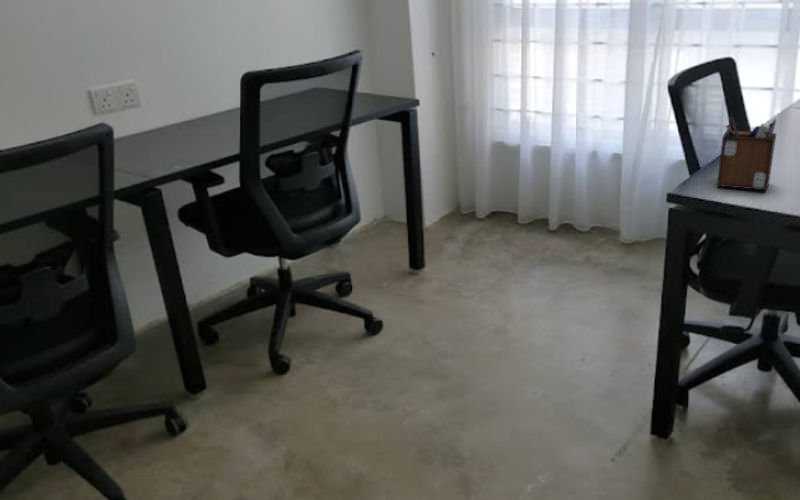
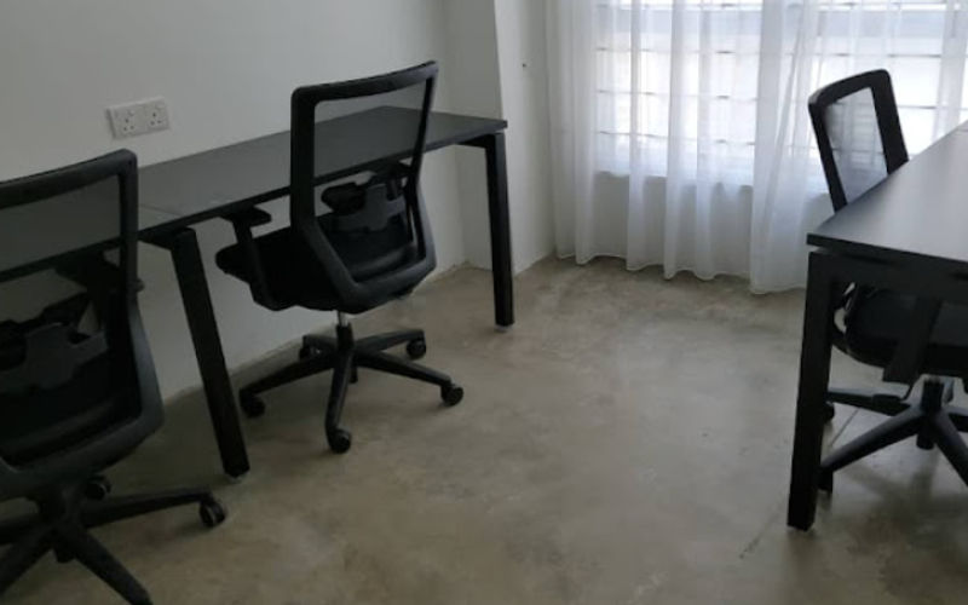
- desk organizer (747, 150)
